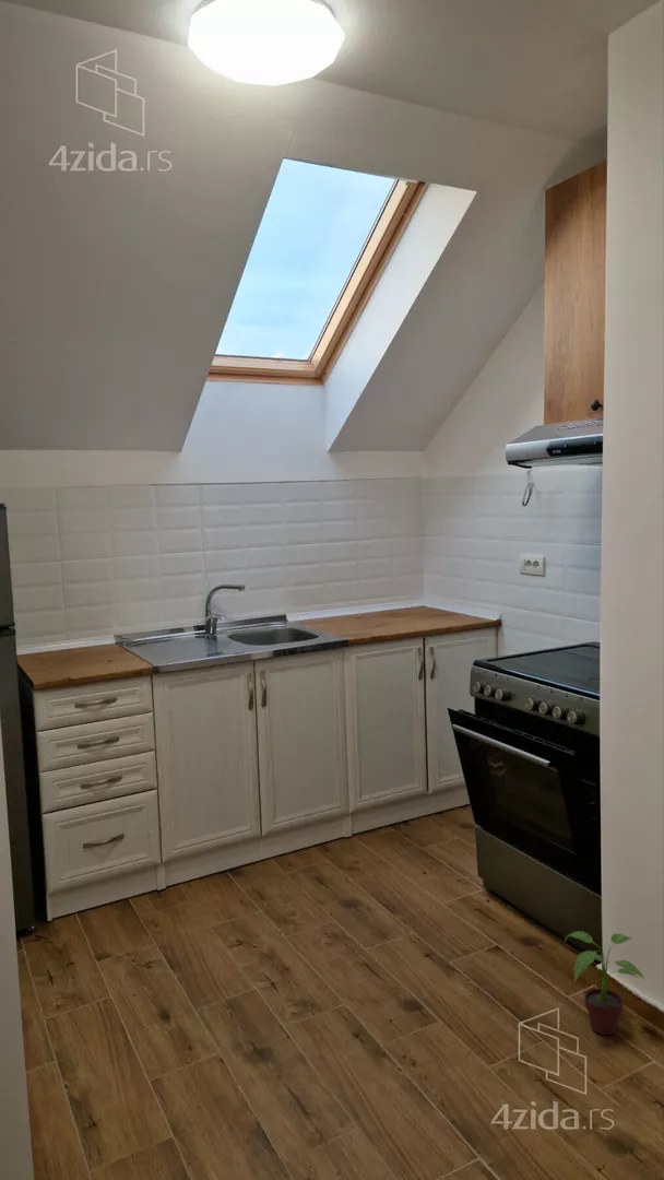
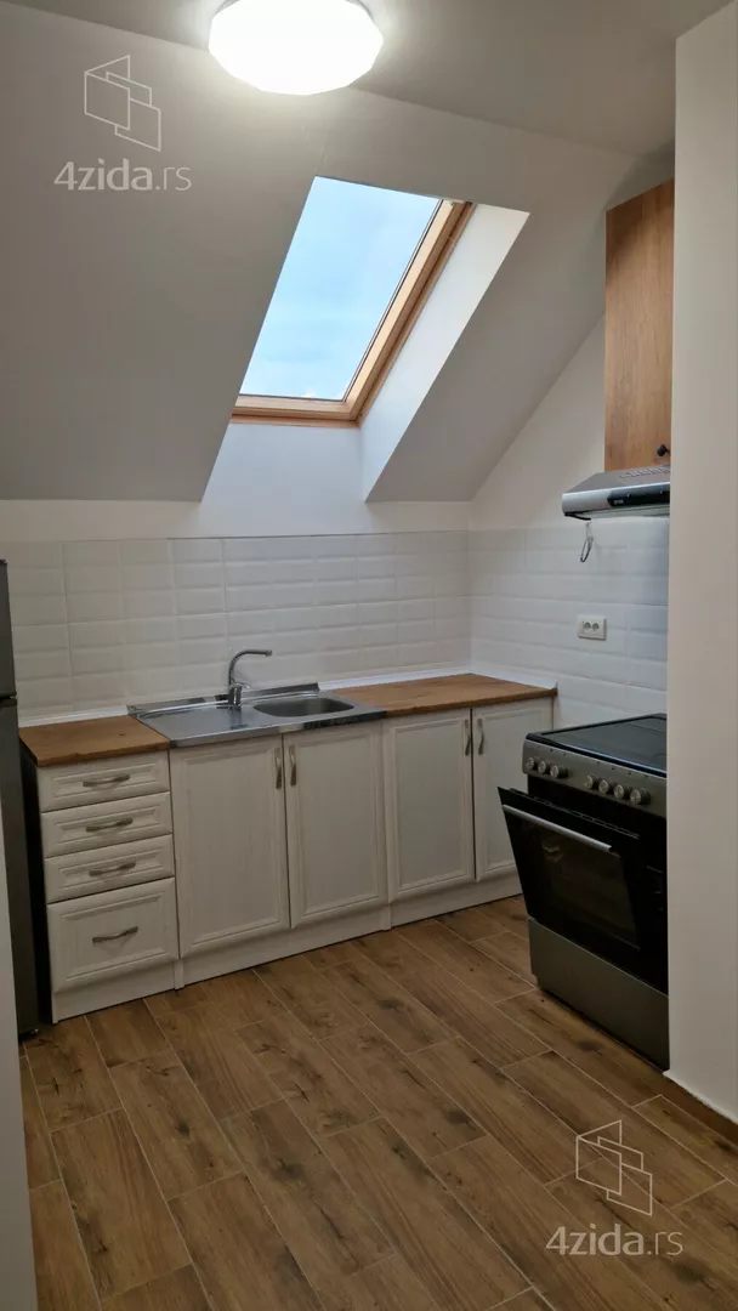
- potted plant (604, 983)
